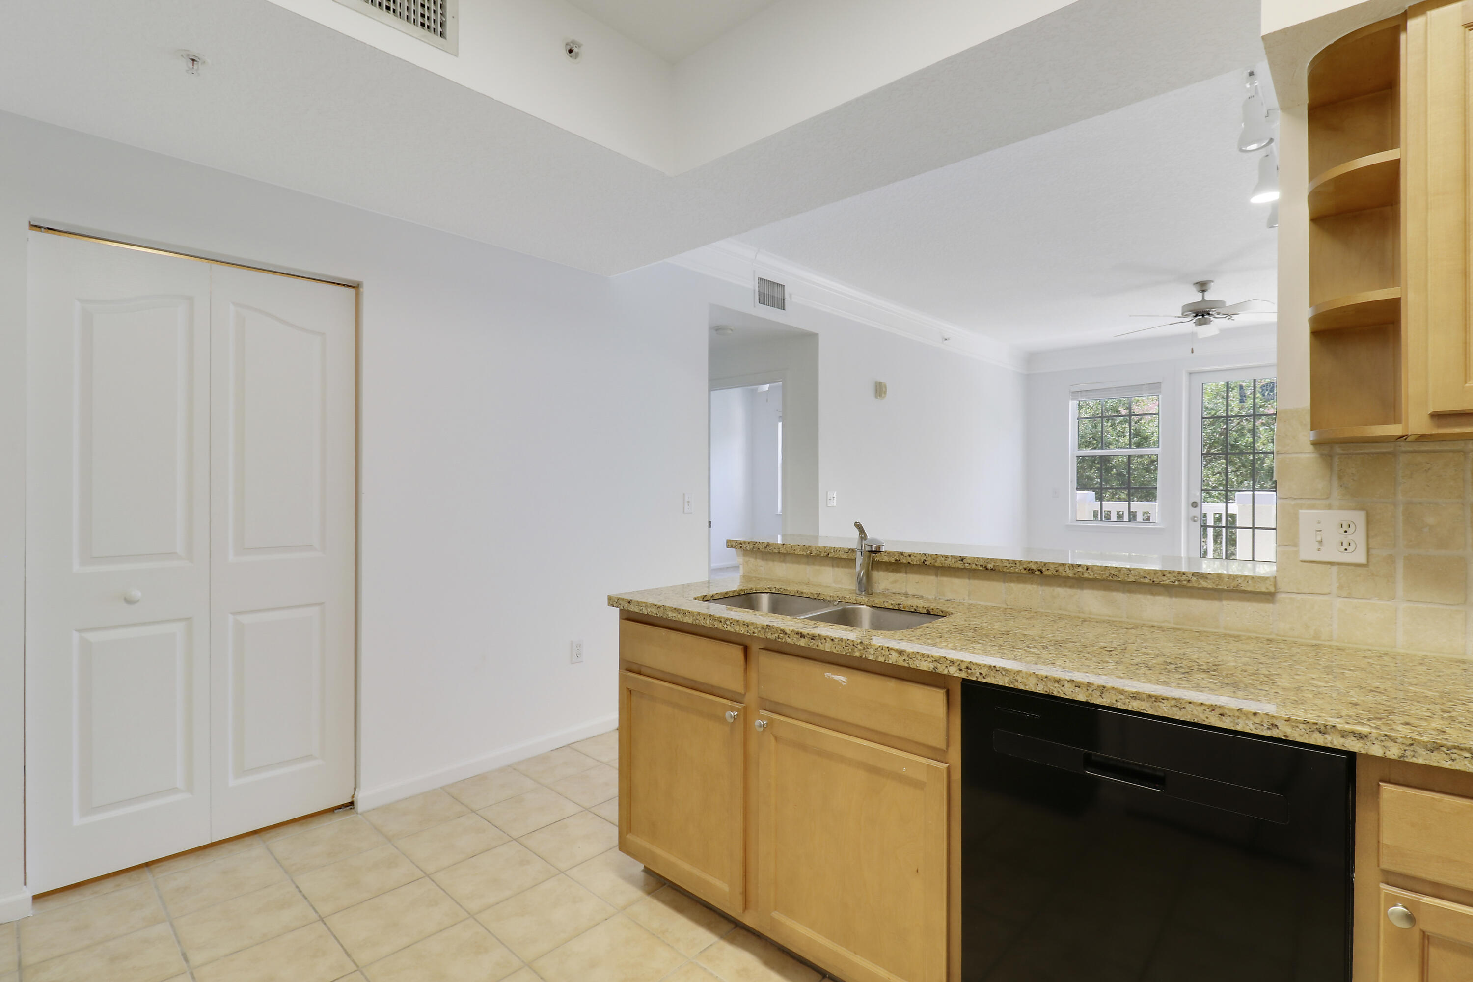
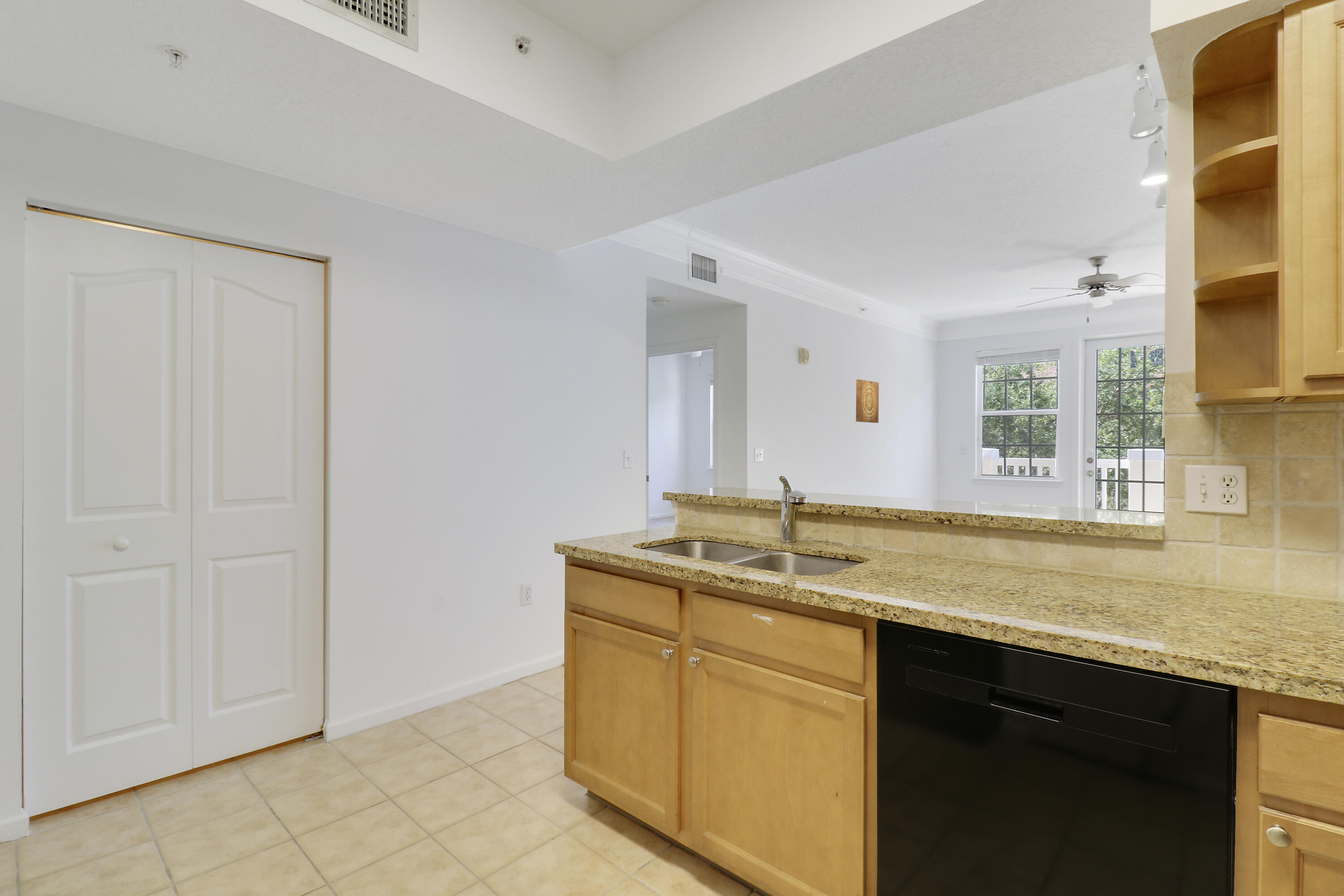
+ wall art (867, 401)
